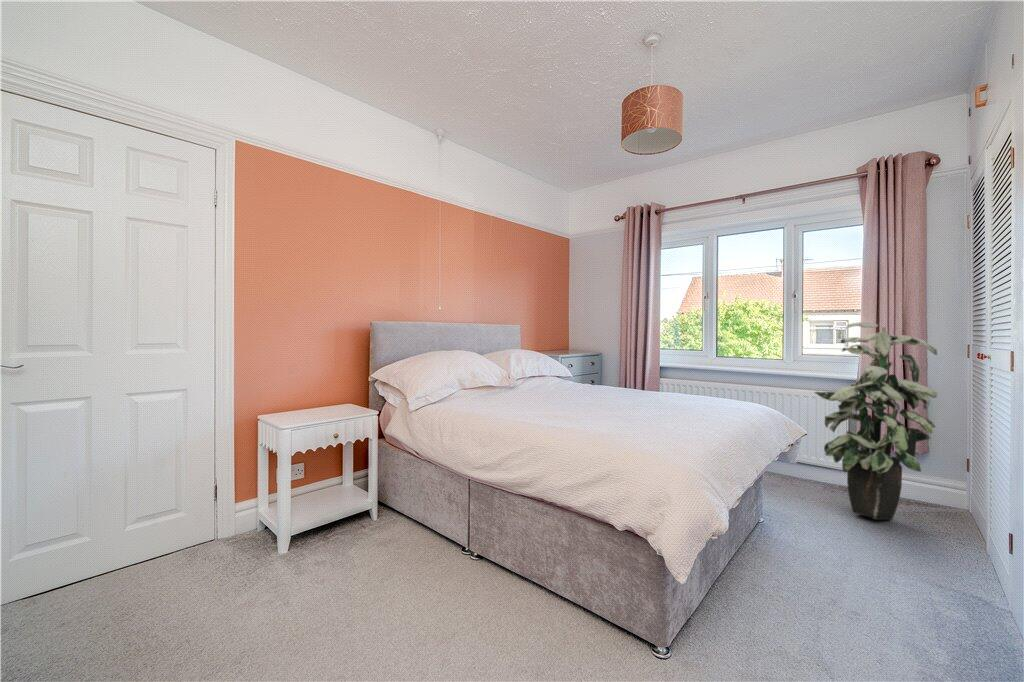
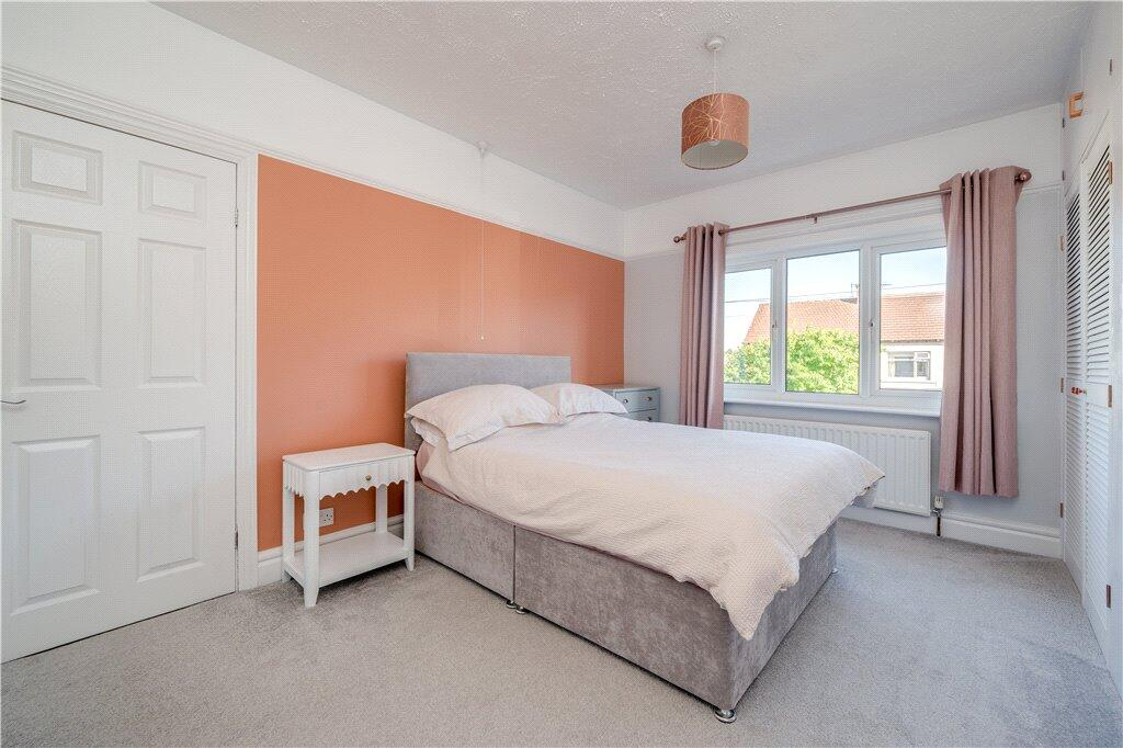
- indoor plant (871, 418)
